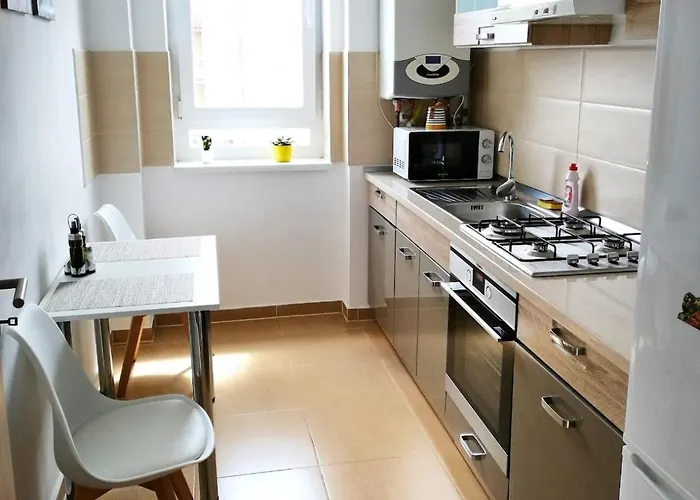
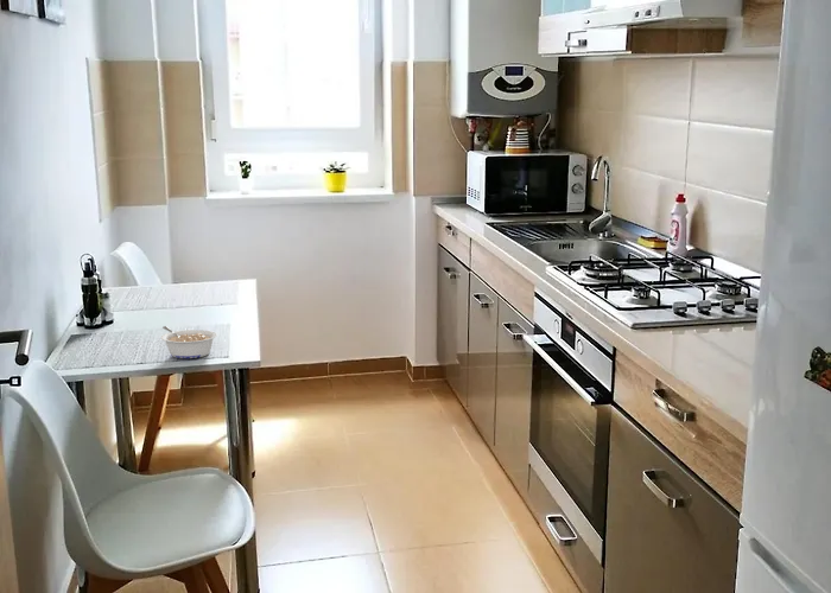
+ legume (186, 343)
